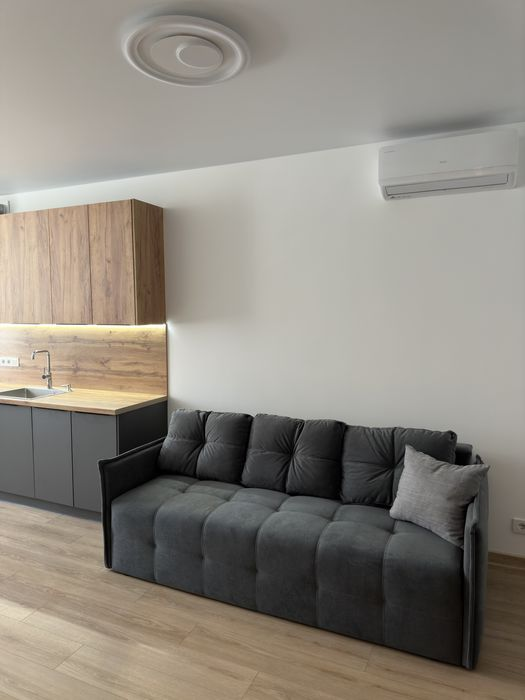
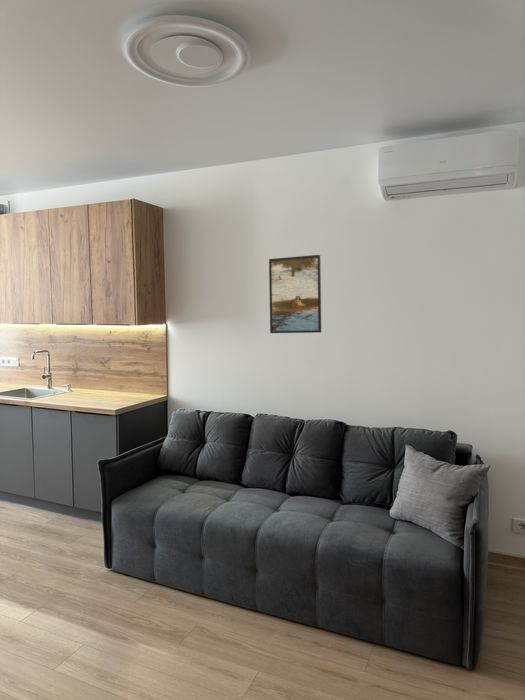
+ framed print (294, 295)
